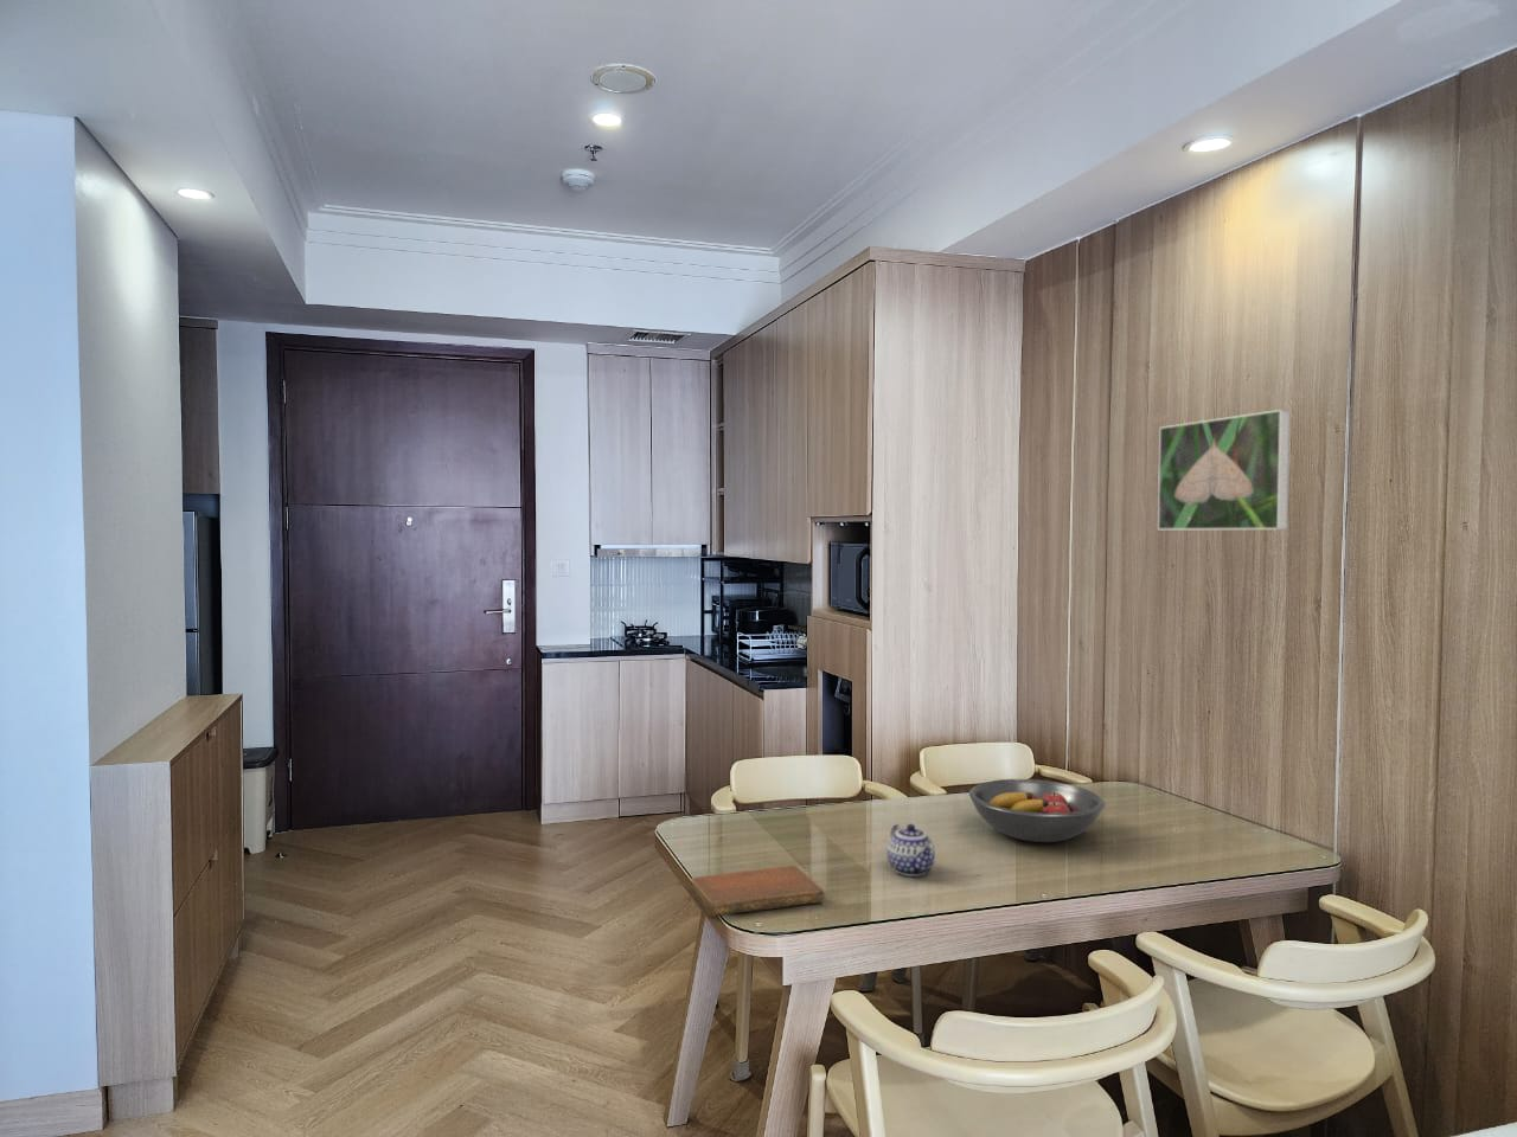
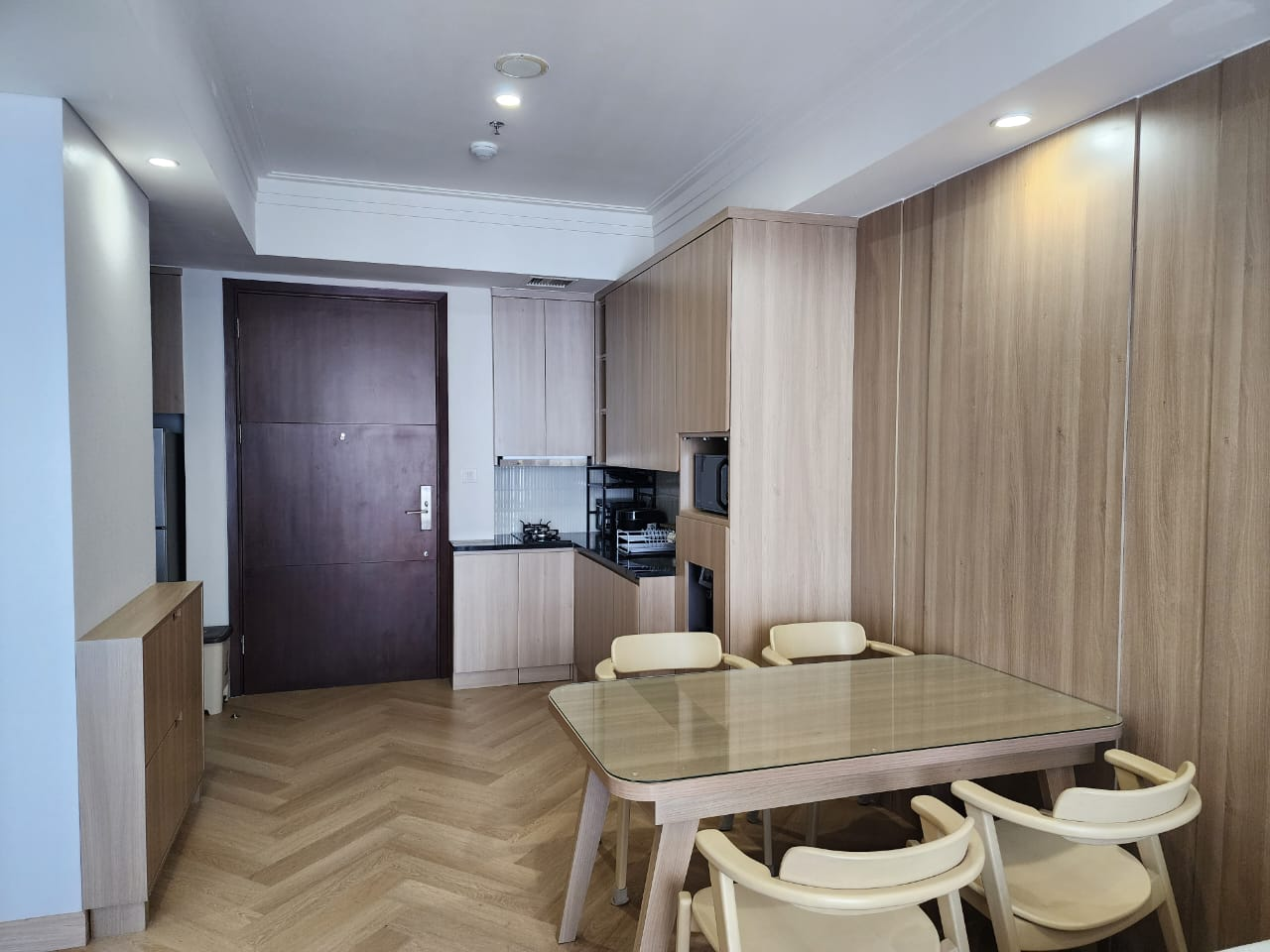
- fruit bowl (1034, 809)
- teapot (910, 847)
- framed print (1218, 474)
- notebook (755, 890)
